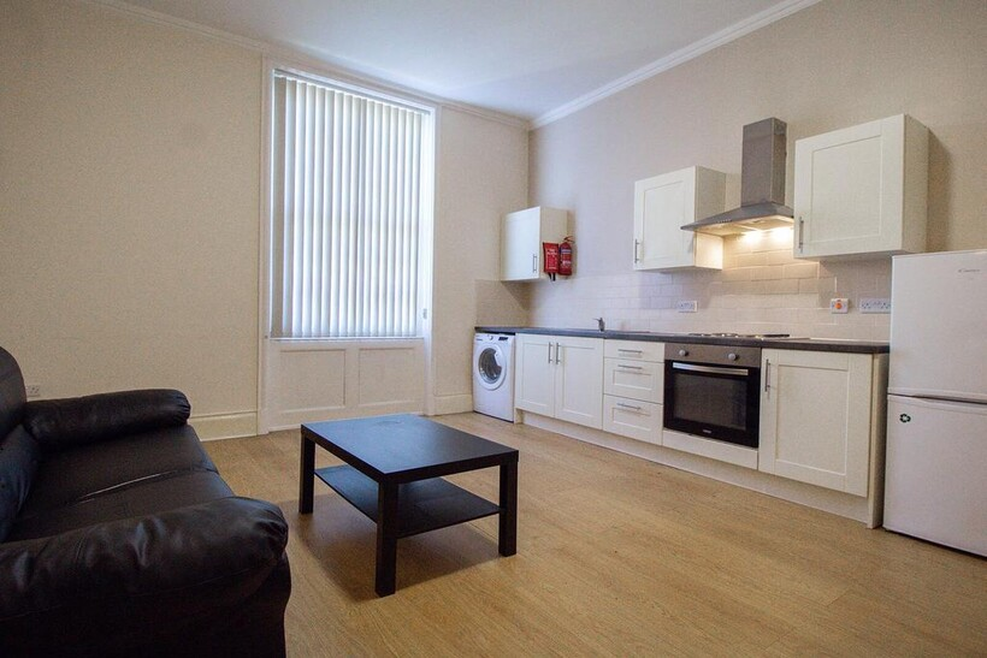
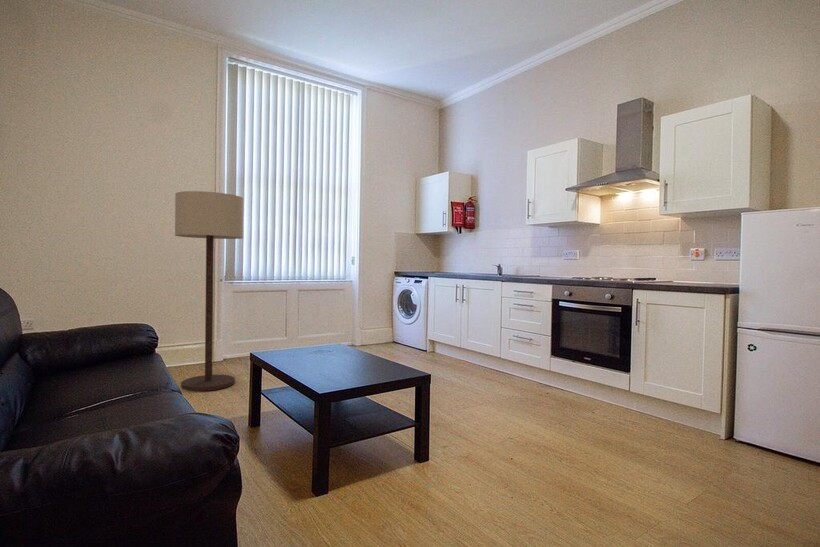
+ floor lamp (209, 290)
